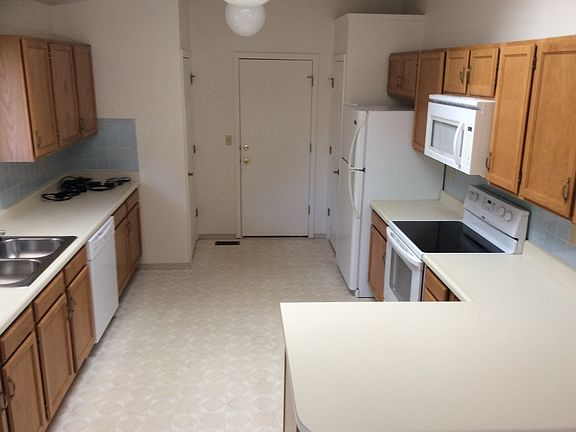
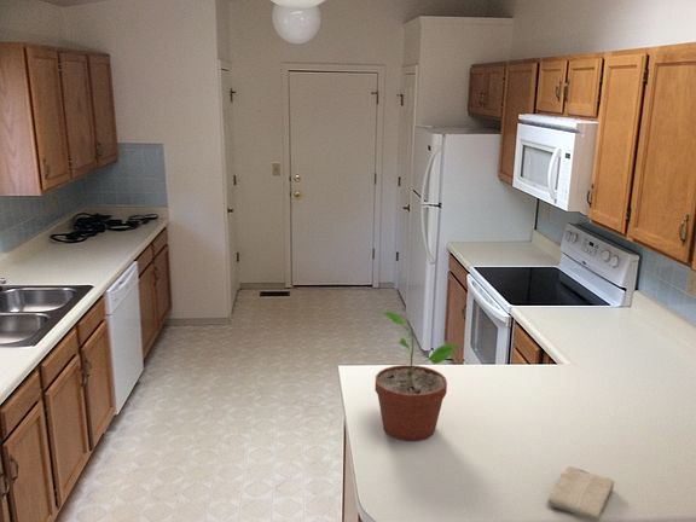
+ washcloth (582, 491)
+ potted plant (411, 371)
